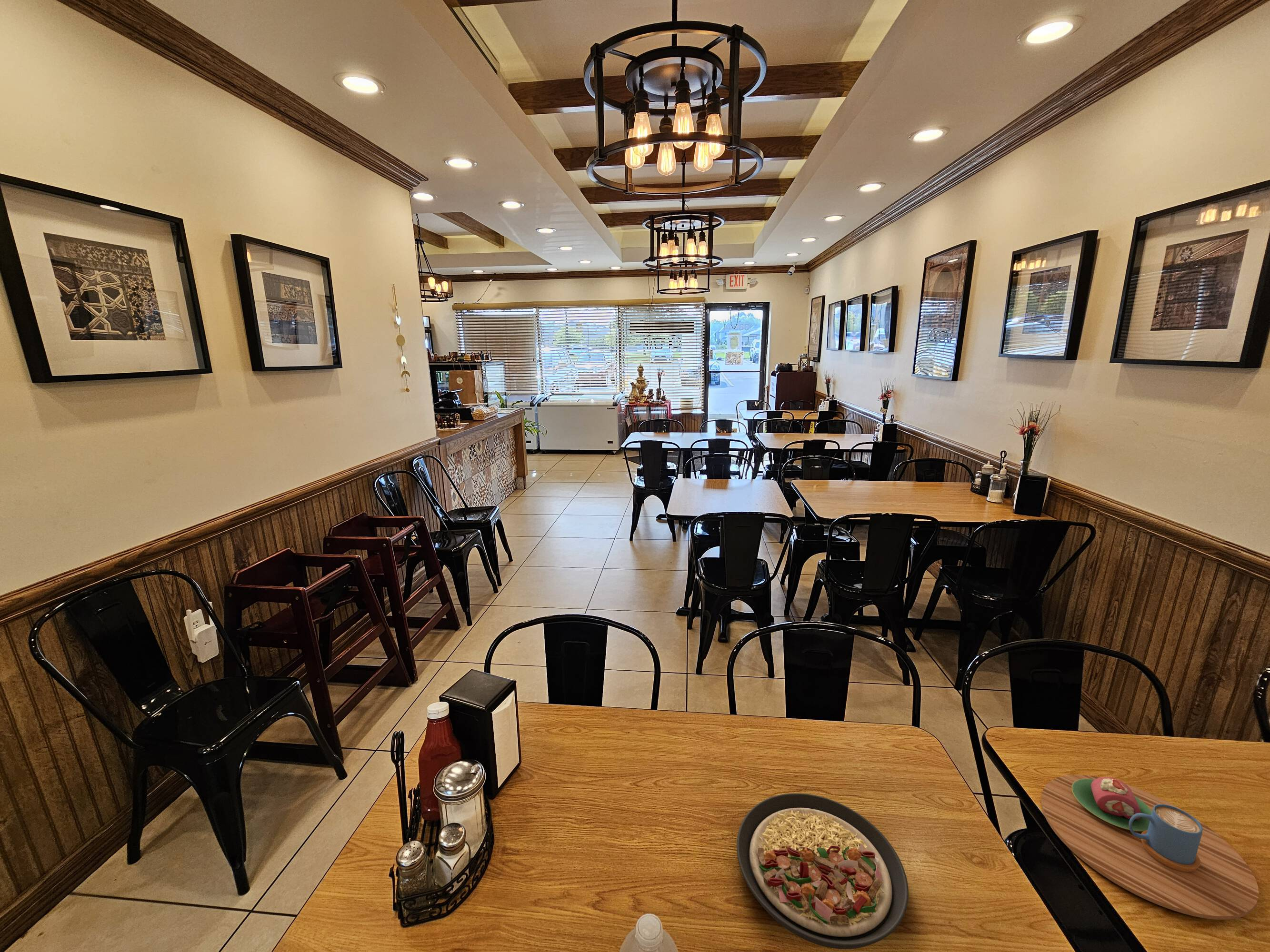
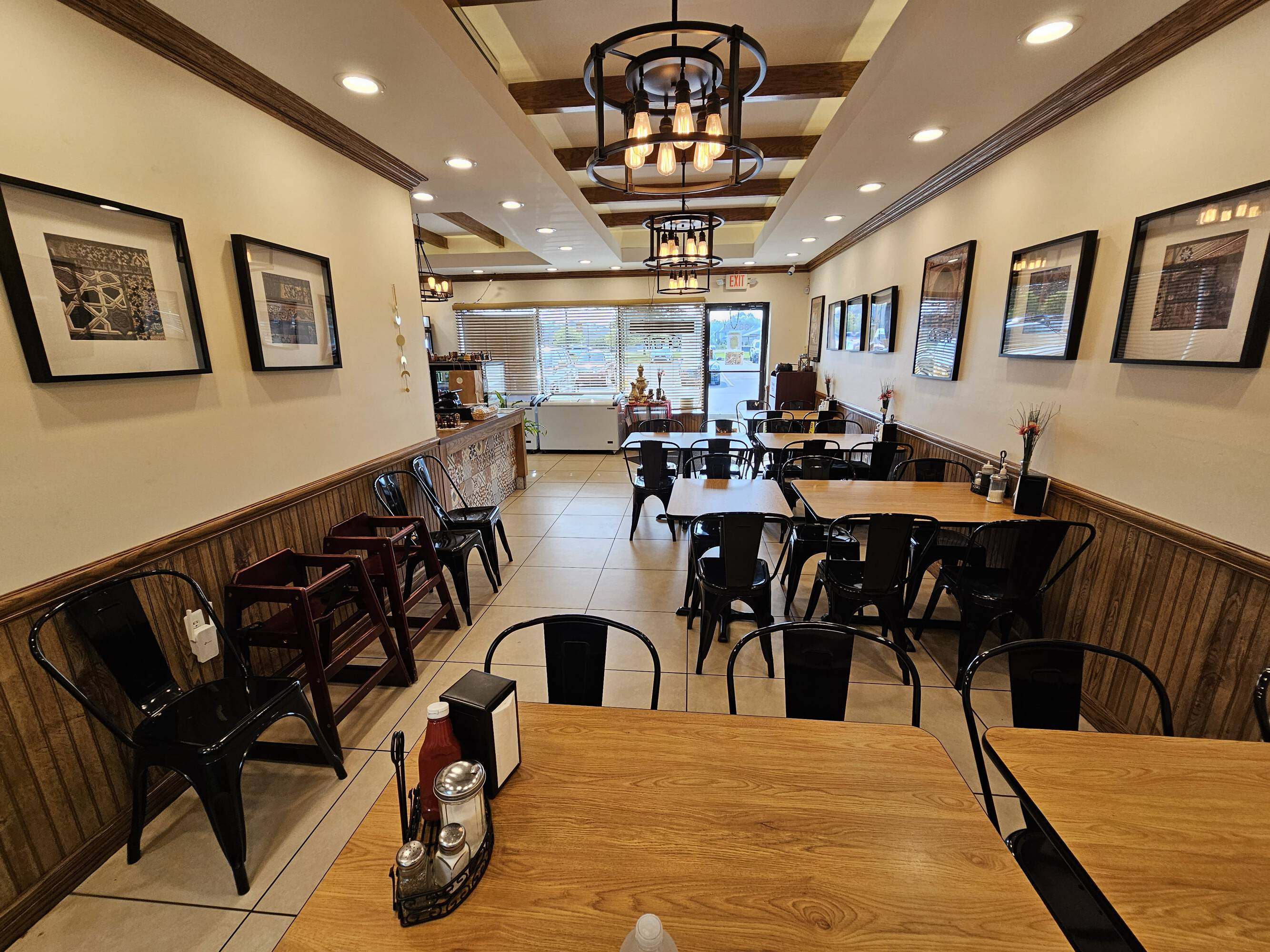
- mug (1147, 801)
- plate (818, 861)
